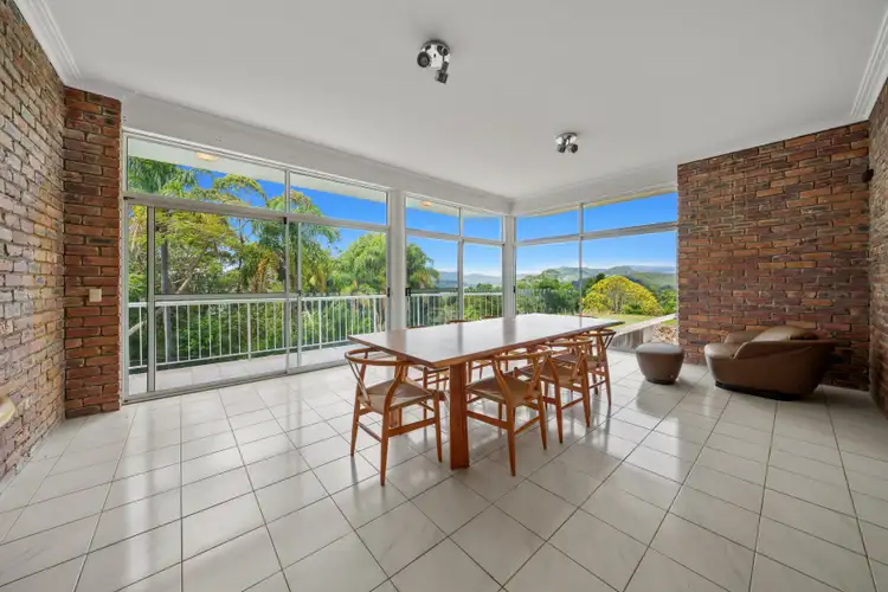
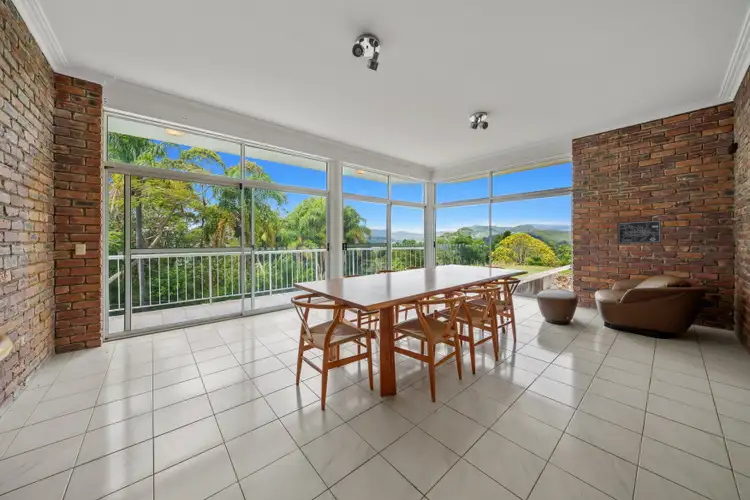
+ wall art (638, 232)
